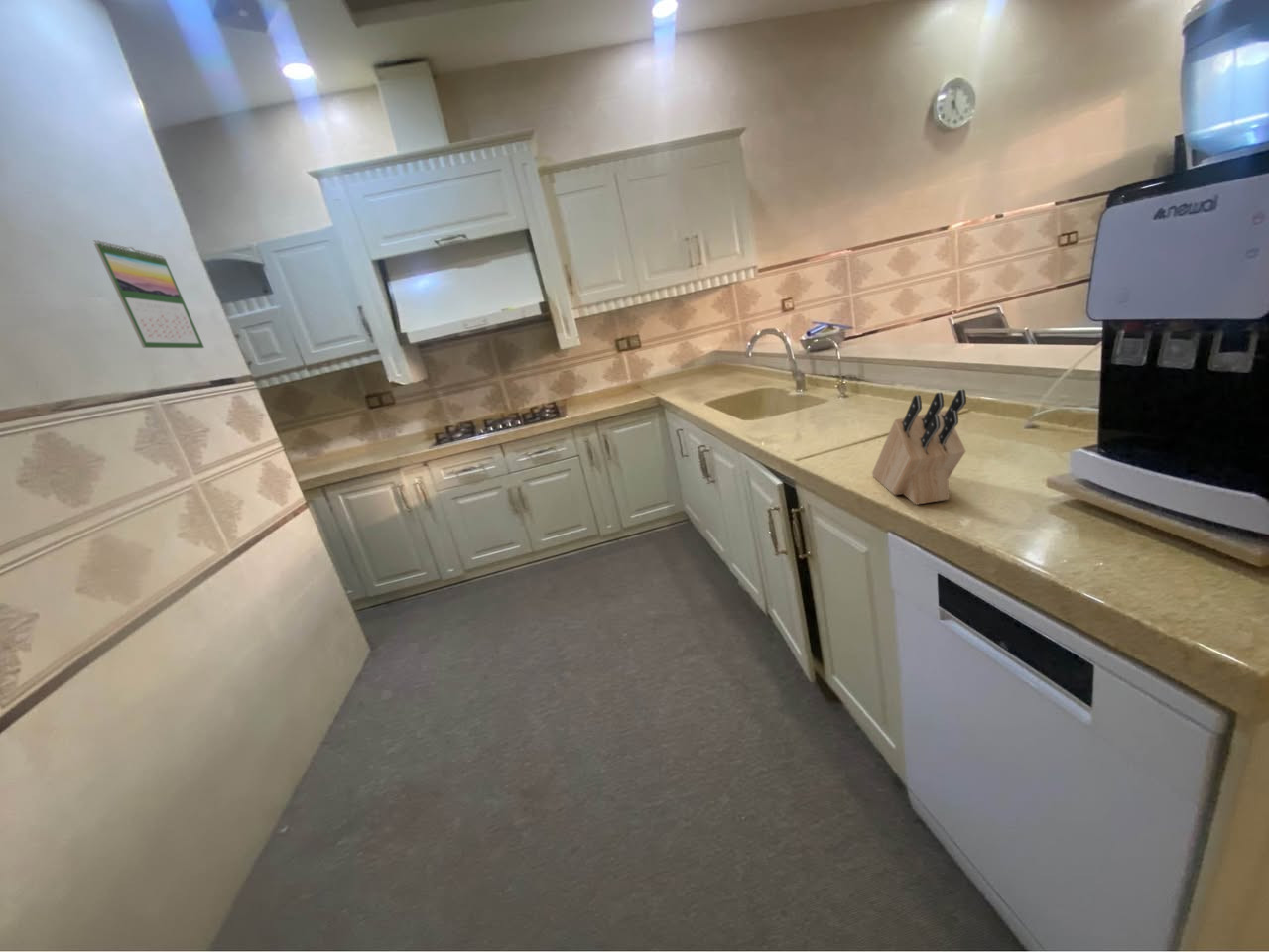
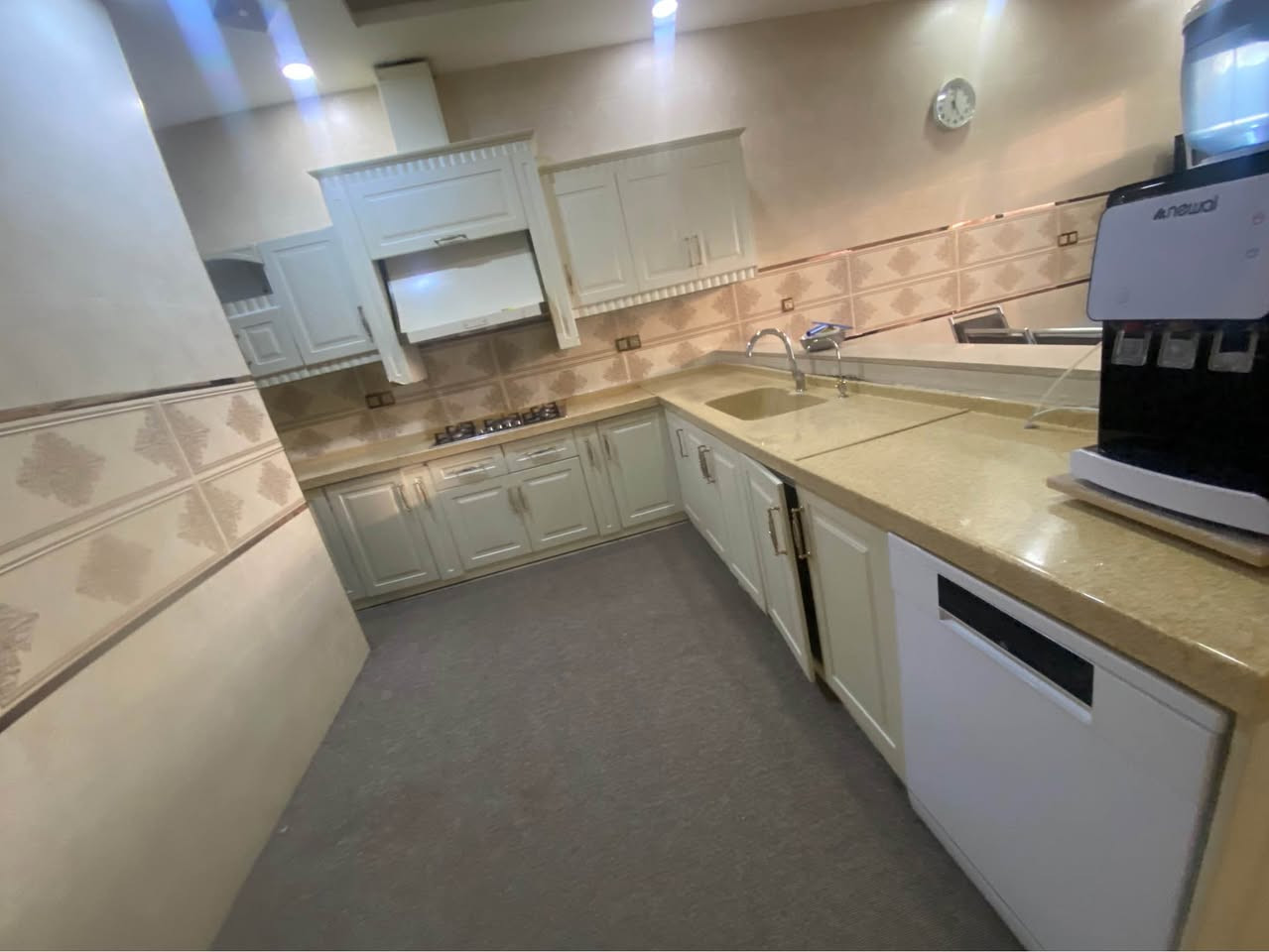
- knife block (915, 439)
- calendar (153, 298)
